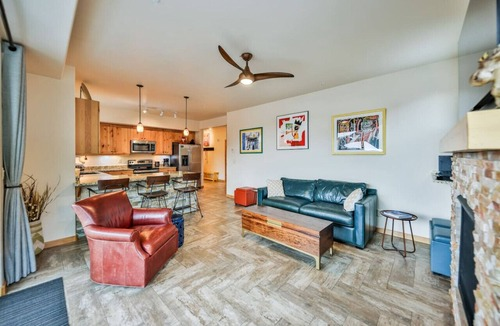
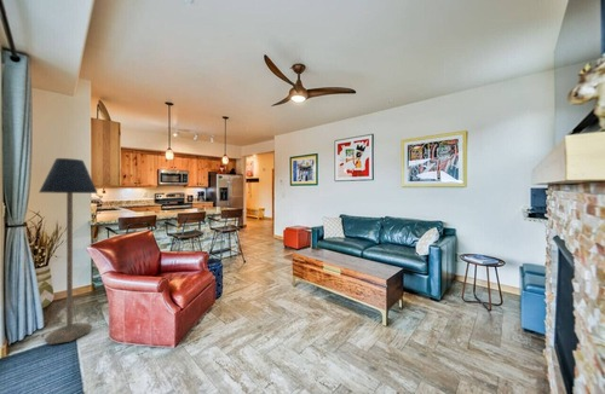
+ floor lamp (69, 247)
